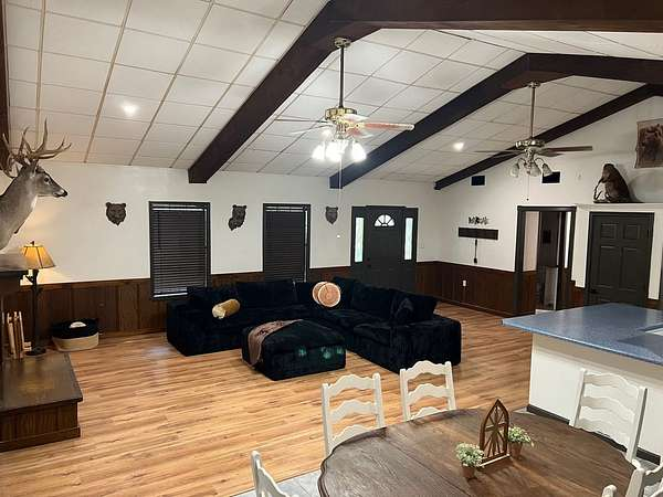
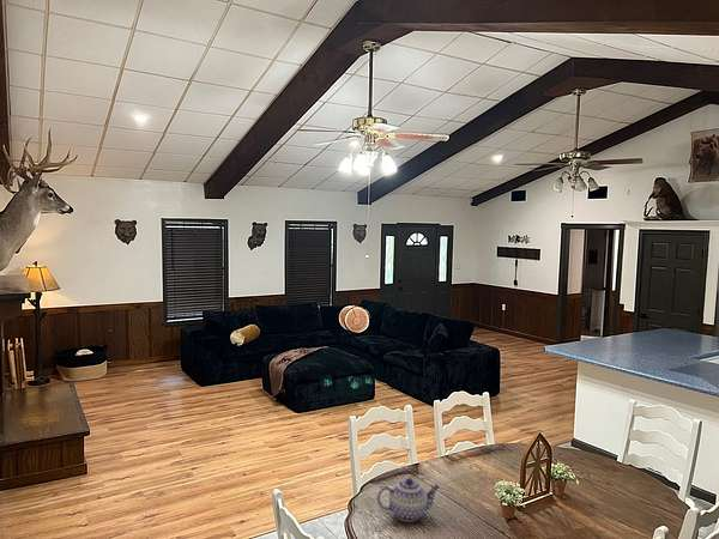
+ teapot (407, 496)
